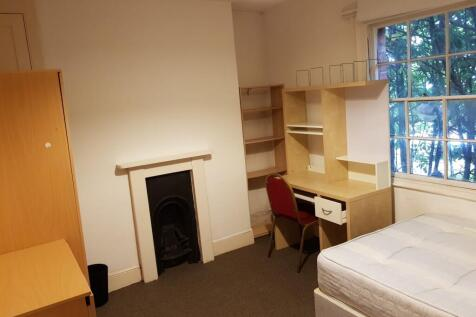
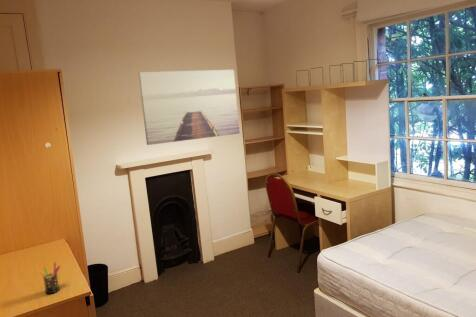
+ pen holder (49, 277)
+ wall art (192, 105)
